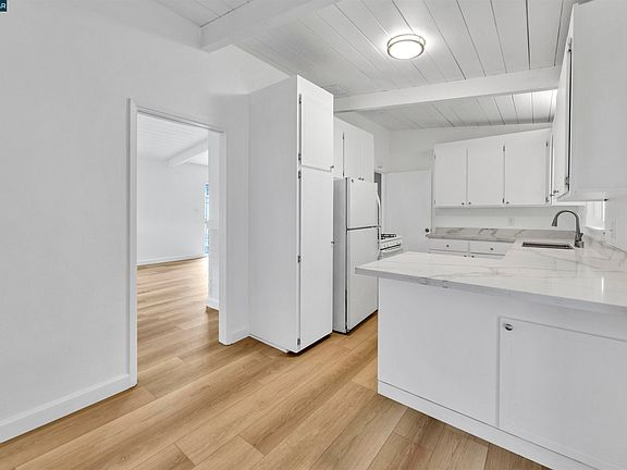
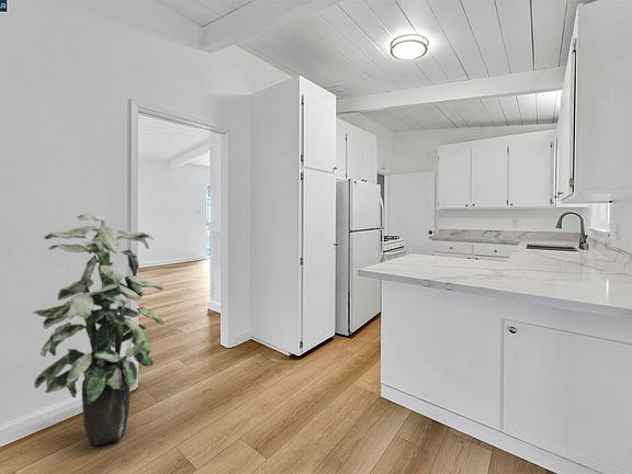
+ indoor plant (100, 326)
